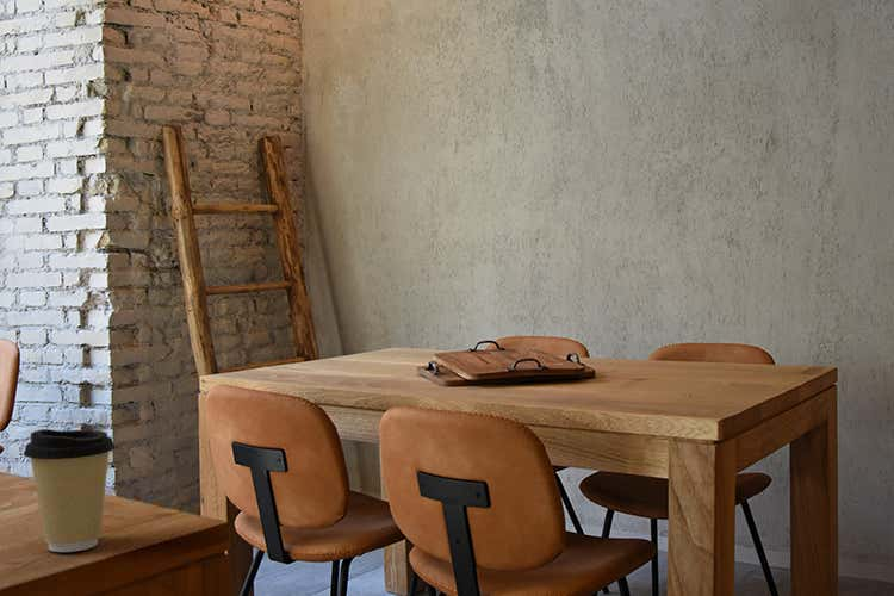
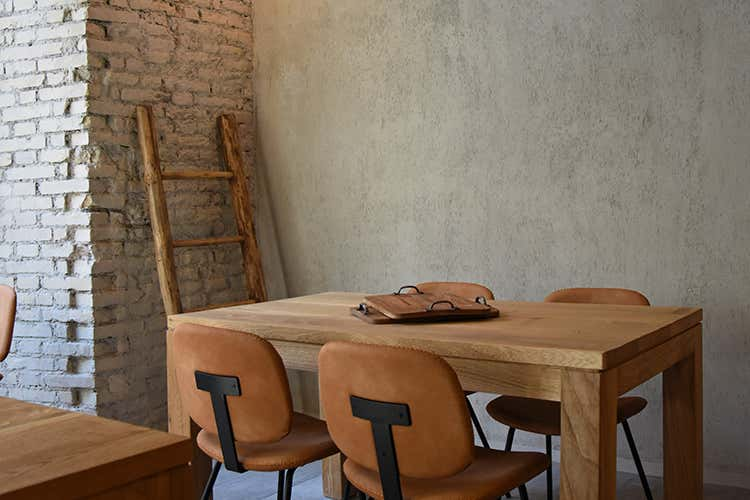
- coffee cup (70, 488)
